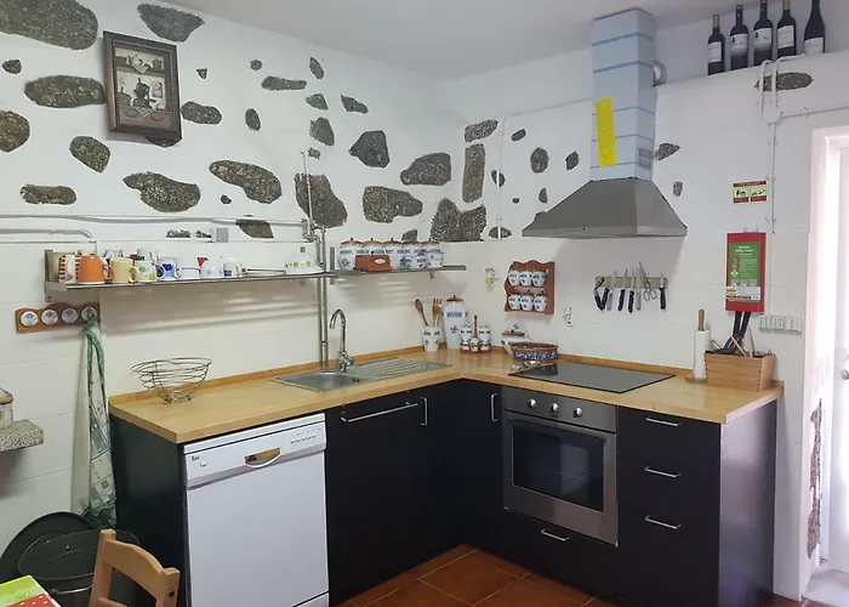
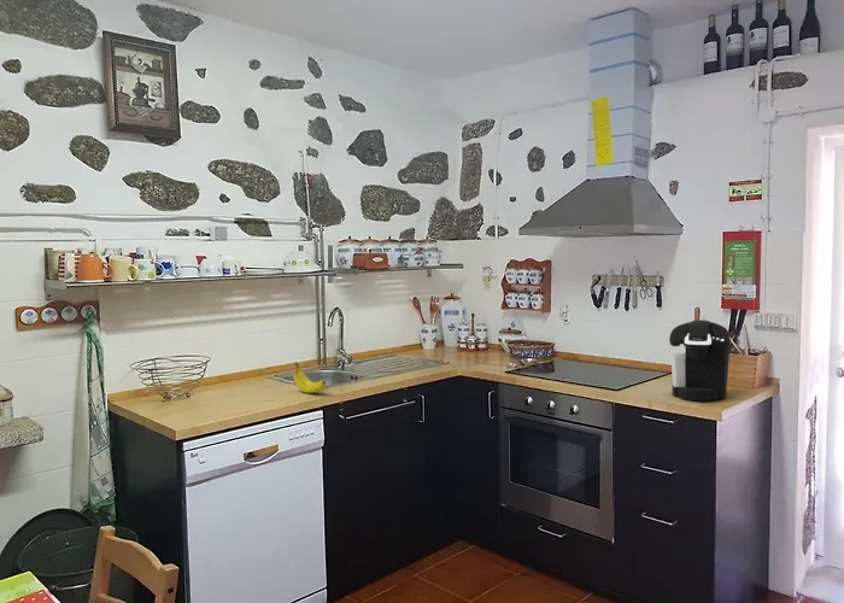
+ fruit (309, 380)
+ coffee maker (698, 358)
